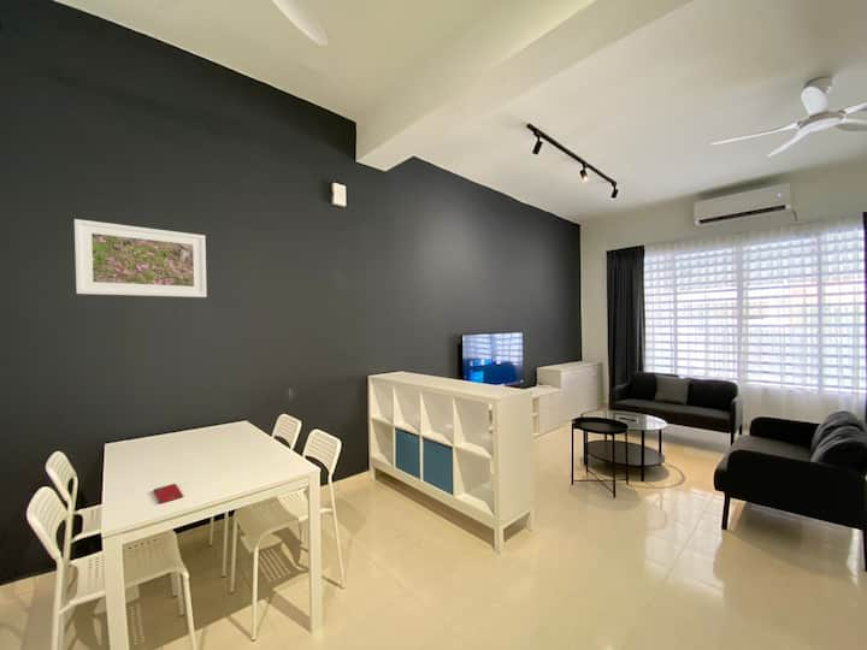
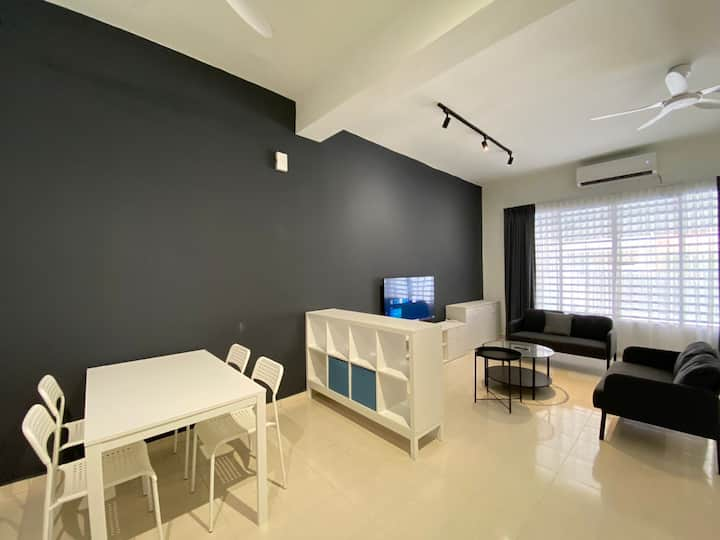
- smartphone (167, 492)
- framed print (146, 261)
